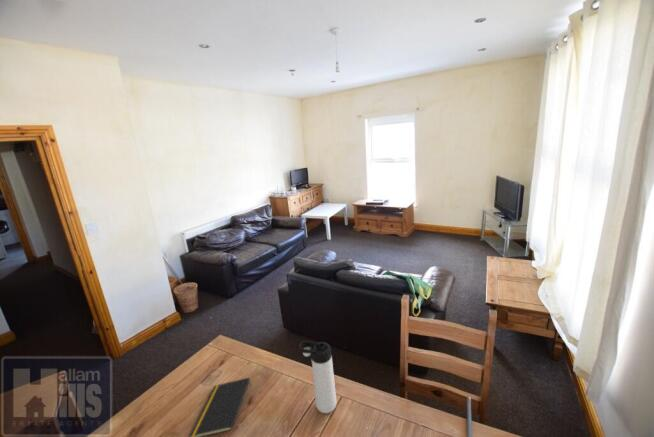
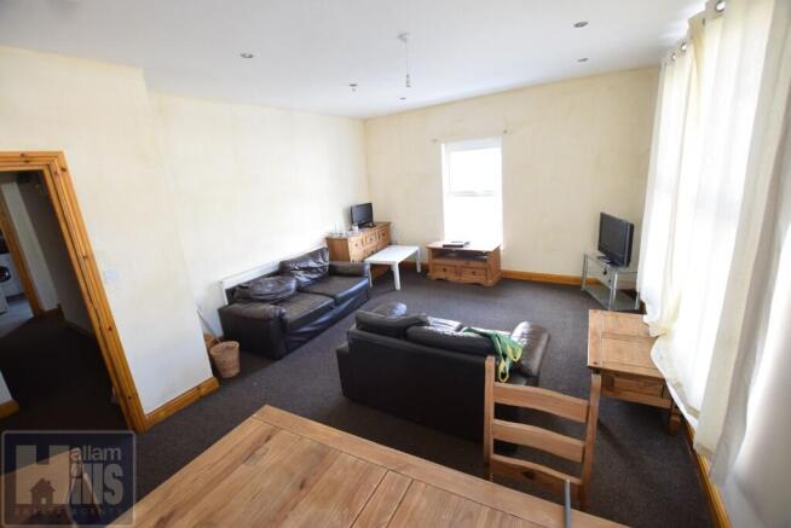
- notepad (222, 405)
- thermos bottle (318, 375)
